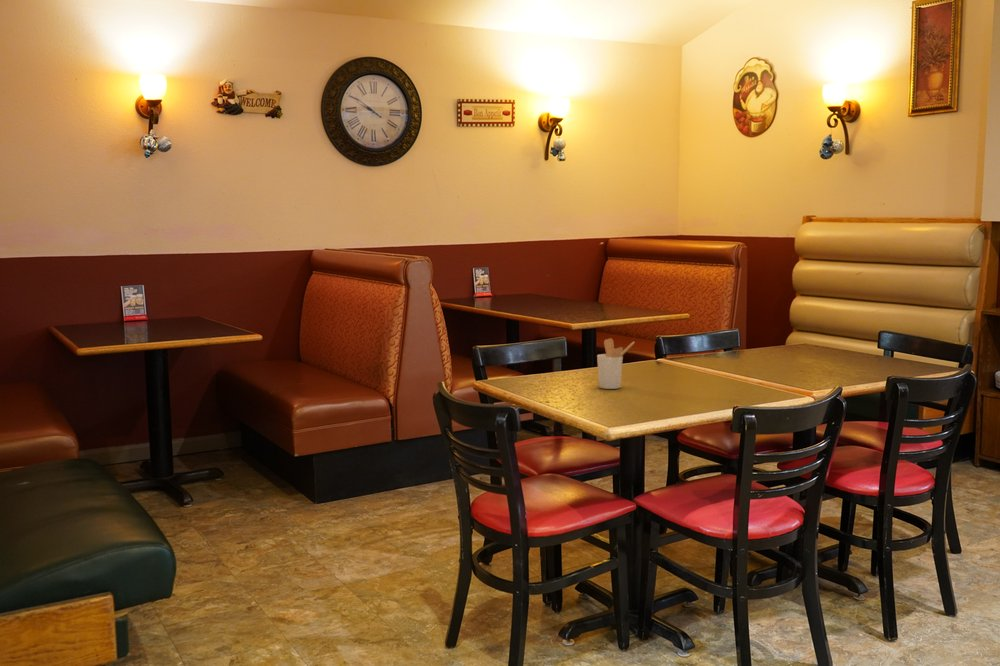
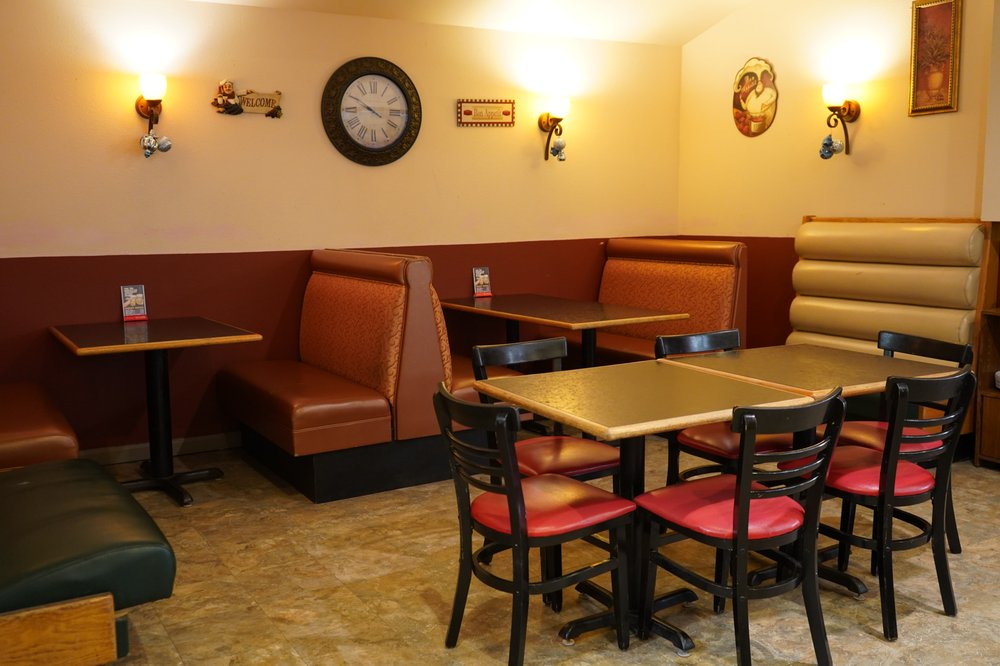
- utensil holder (616, 363)
